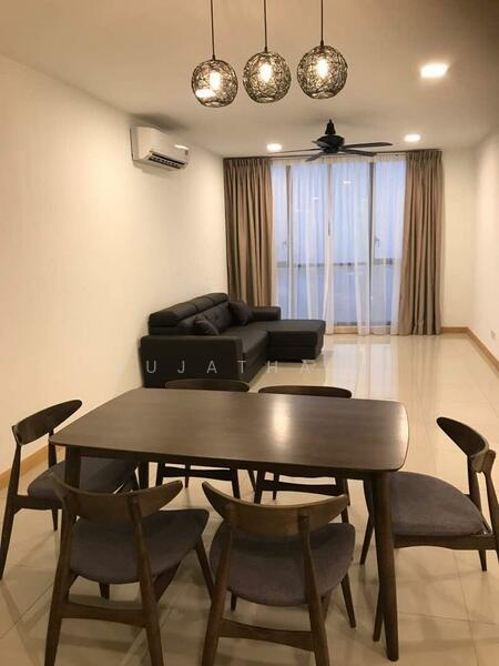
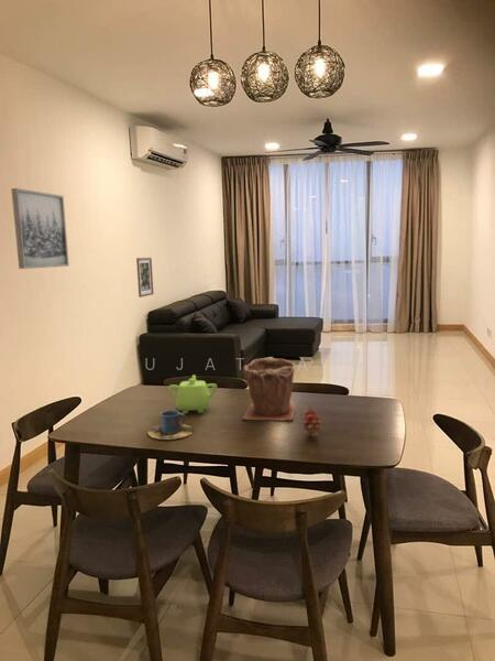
+ cup (169, 422)
+ wall art (42, 230)
+ fruit (311, 420)
+ plant pot (268, 387)
+ wall art (145, 277)
+ teapot (193, 392)
